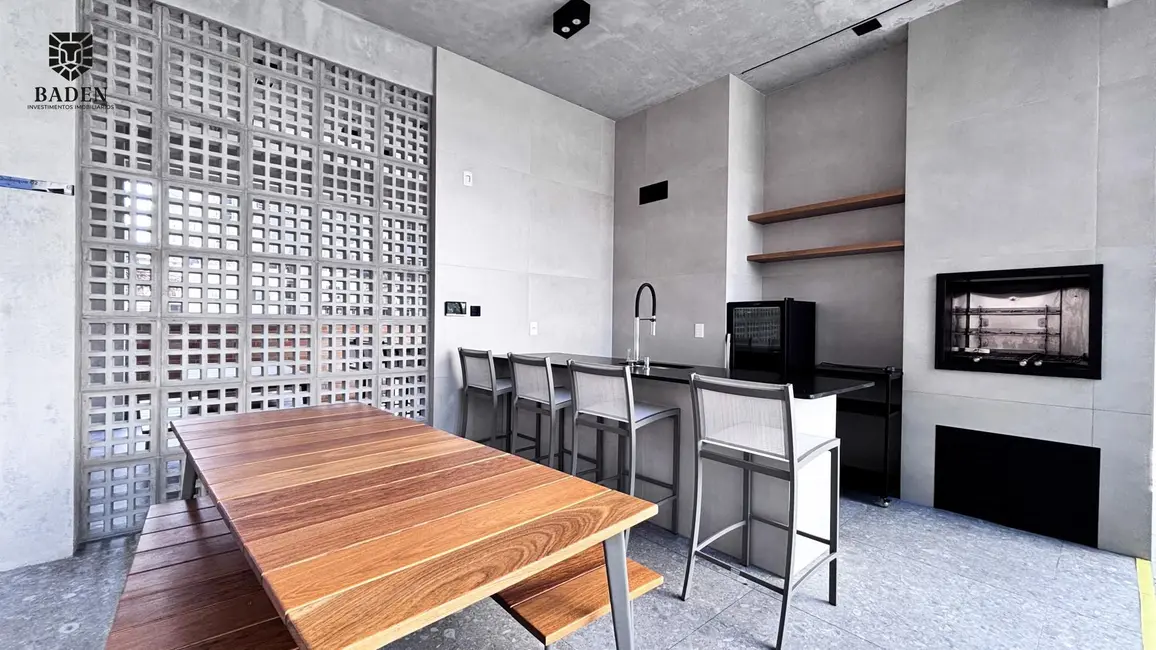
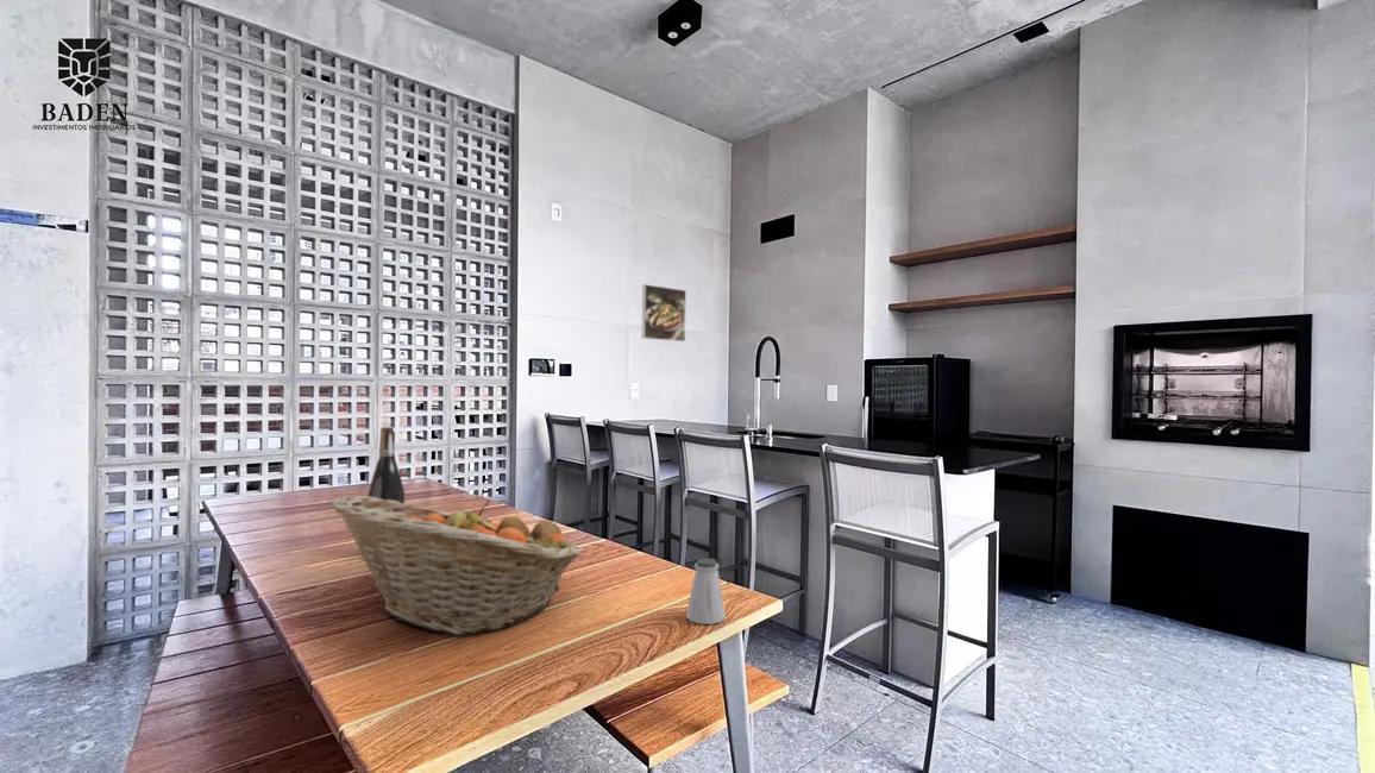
+ wine bottle (385, 489)
+ saltshaker (705, 587)
+ fruit basket (458, 546)
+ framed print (664, 313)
